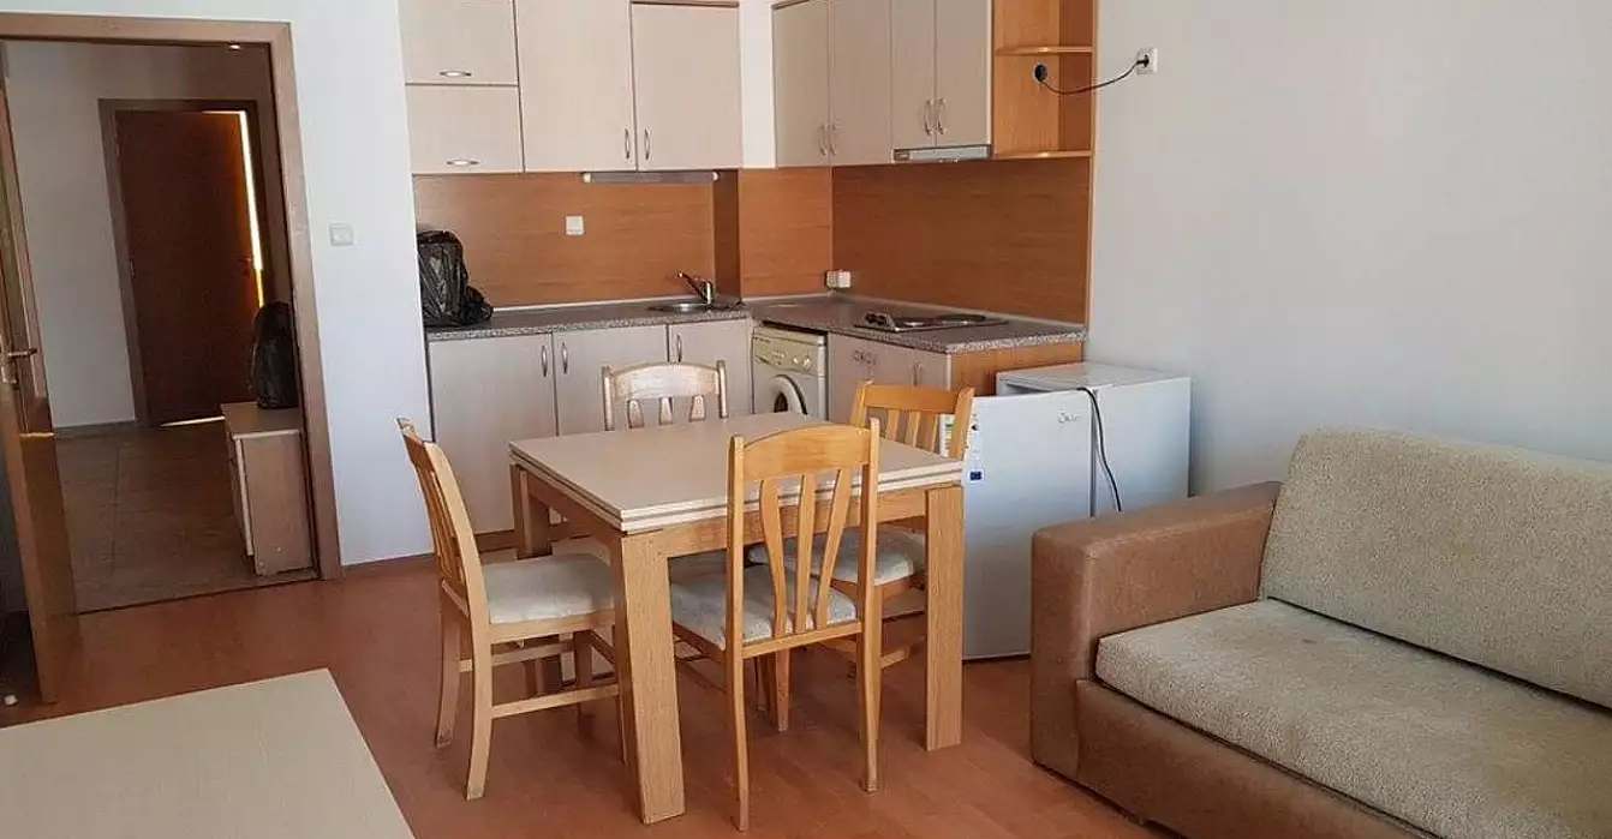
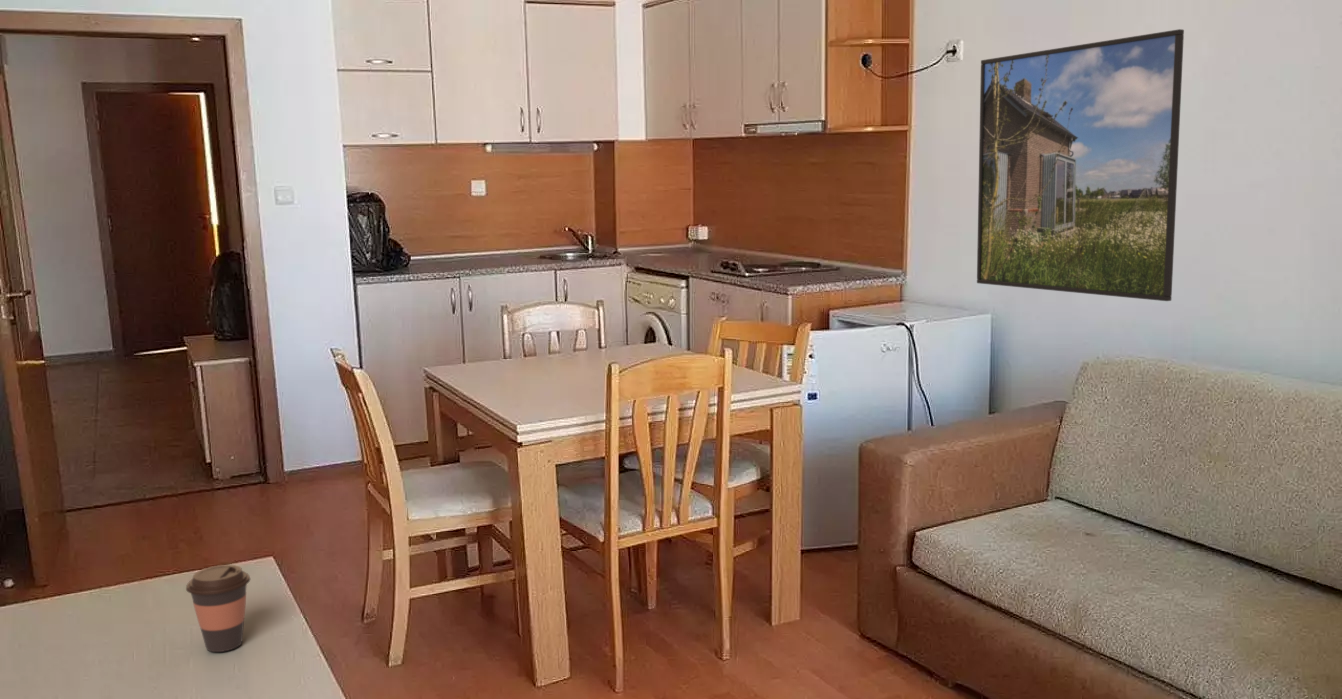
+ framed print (1068, 170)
+ coffee cup (220, 609)
